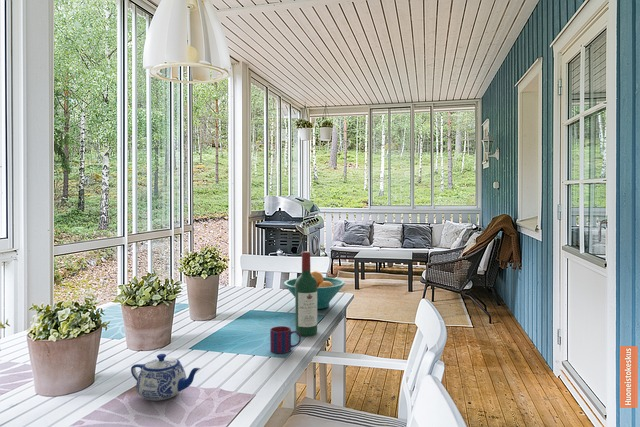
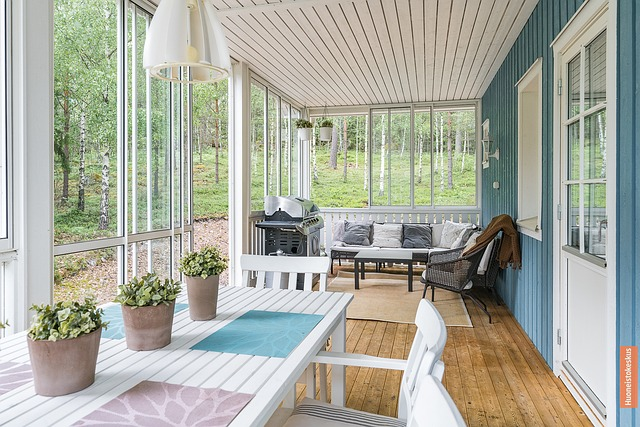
- wine bottle (306, 292)
- teapot (165, 374)
- fruit bowl (317, 288)
- mug (285, 339)
